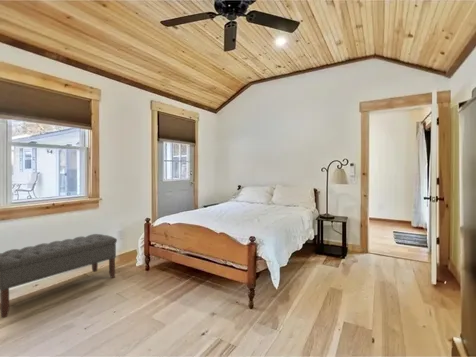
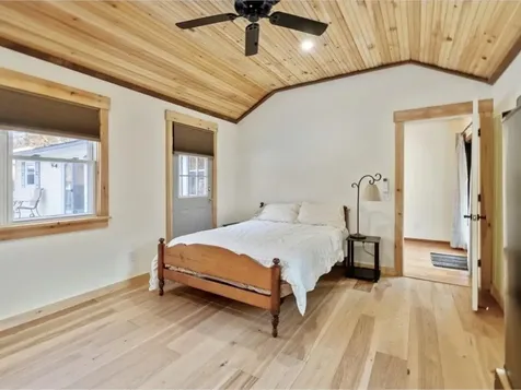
- bench (57, 267)
